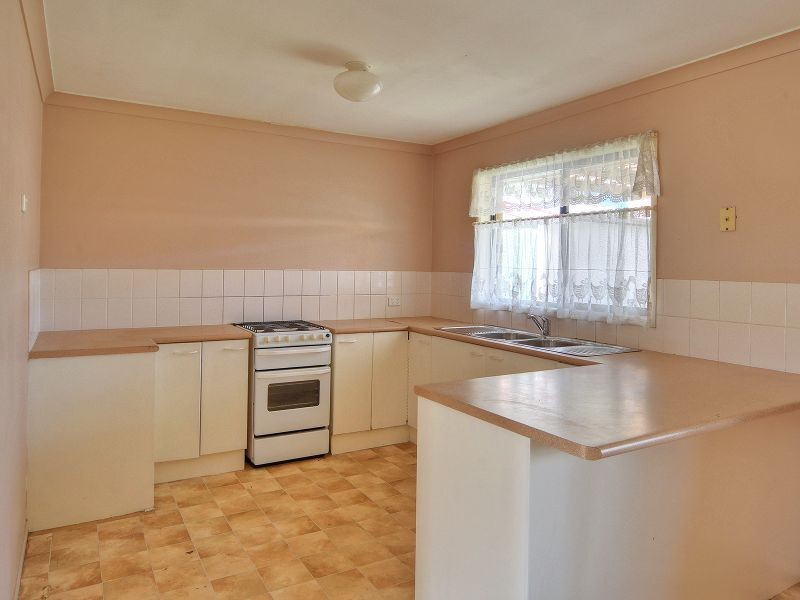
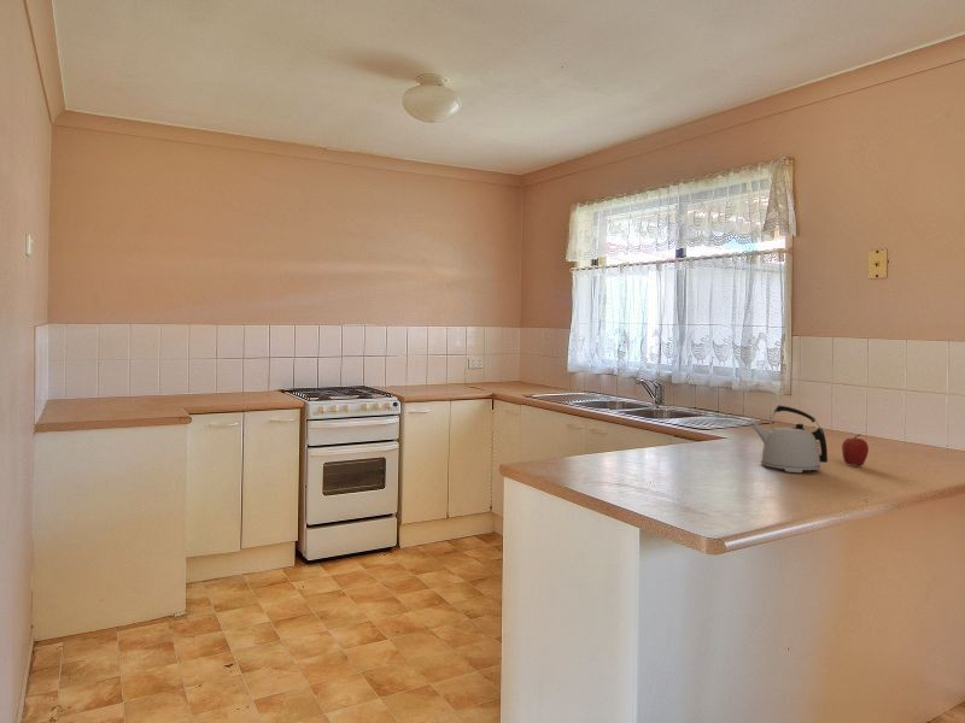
+ kettle (789, 436)
+ fruit (854, 449)
